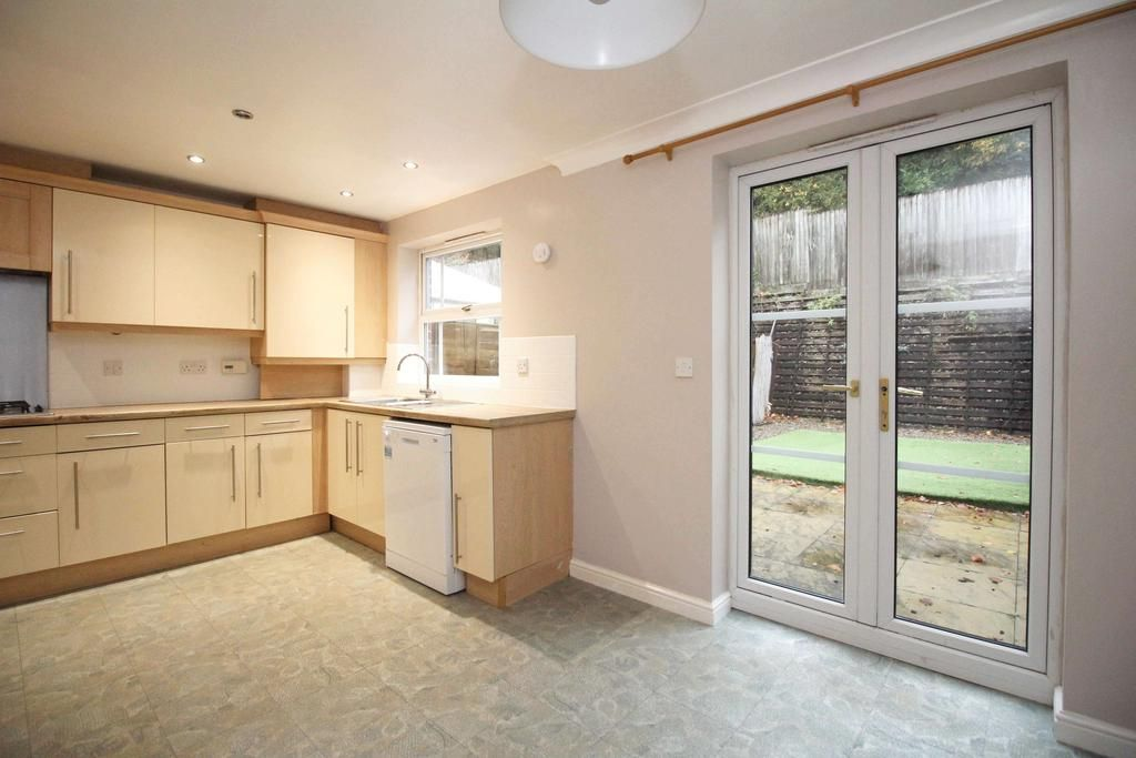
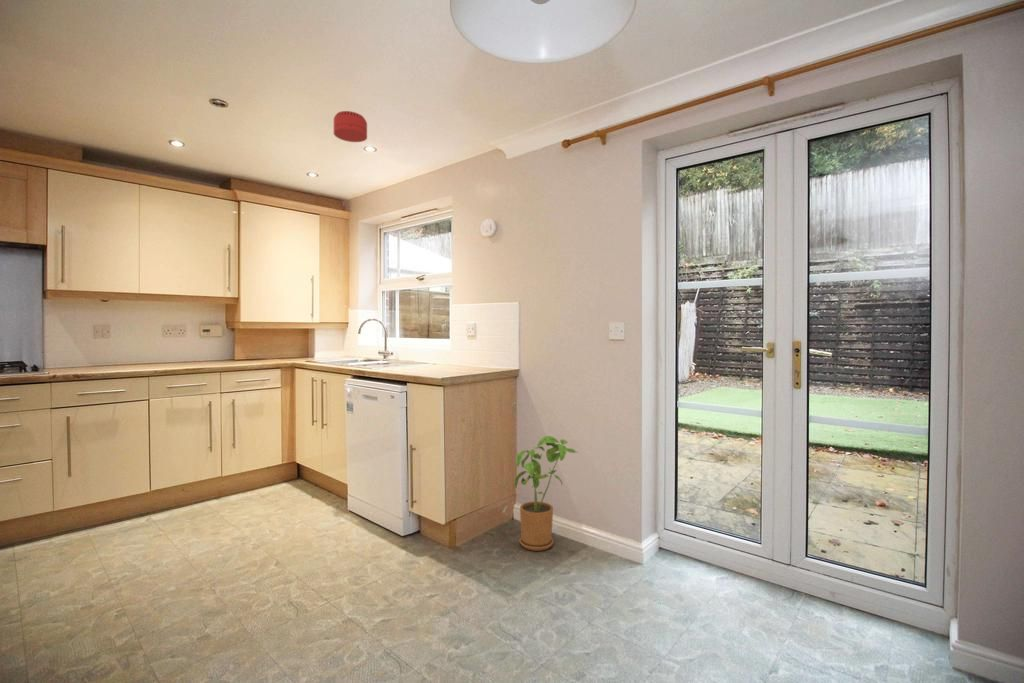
+ smoke detector (350, 126)
+ house plant (535, 491)
